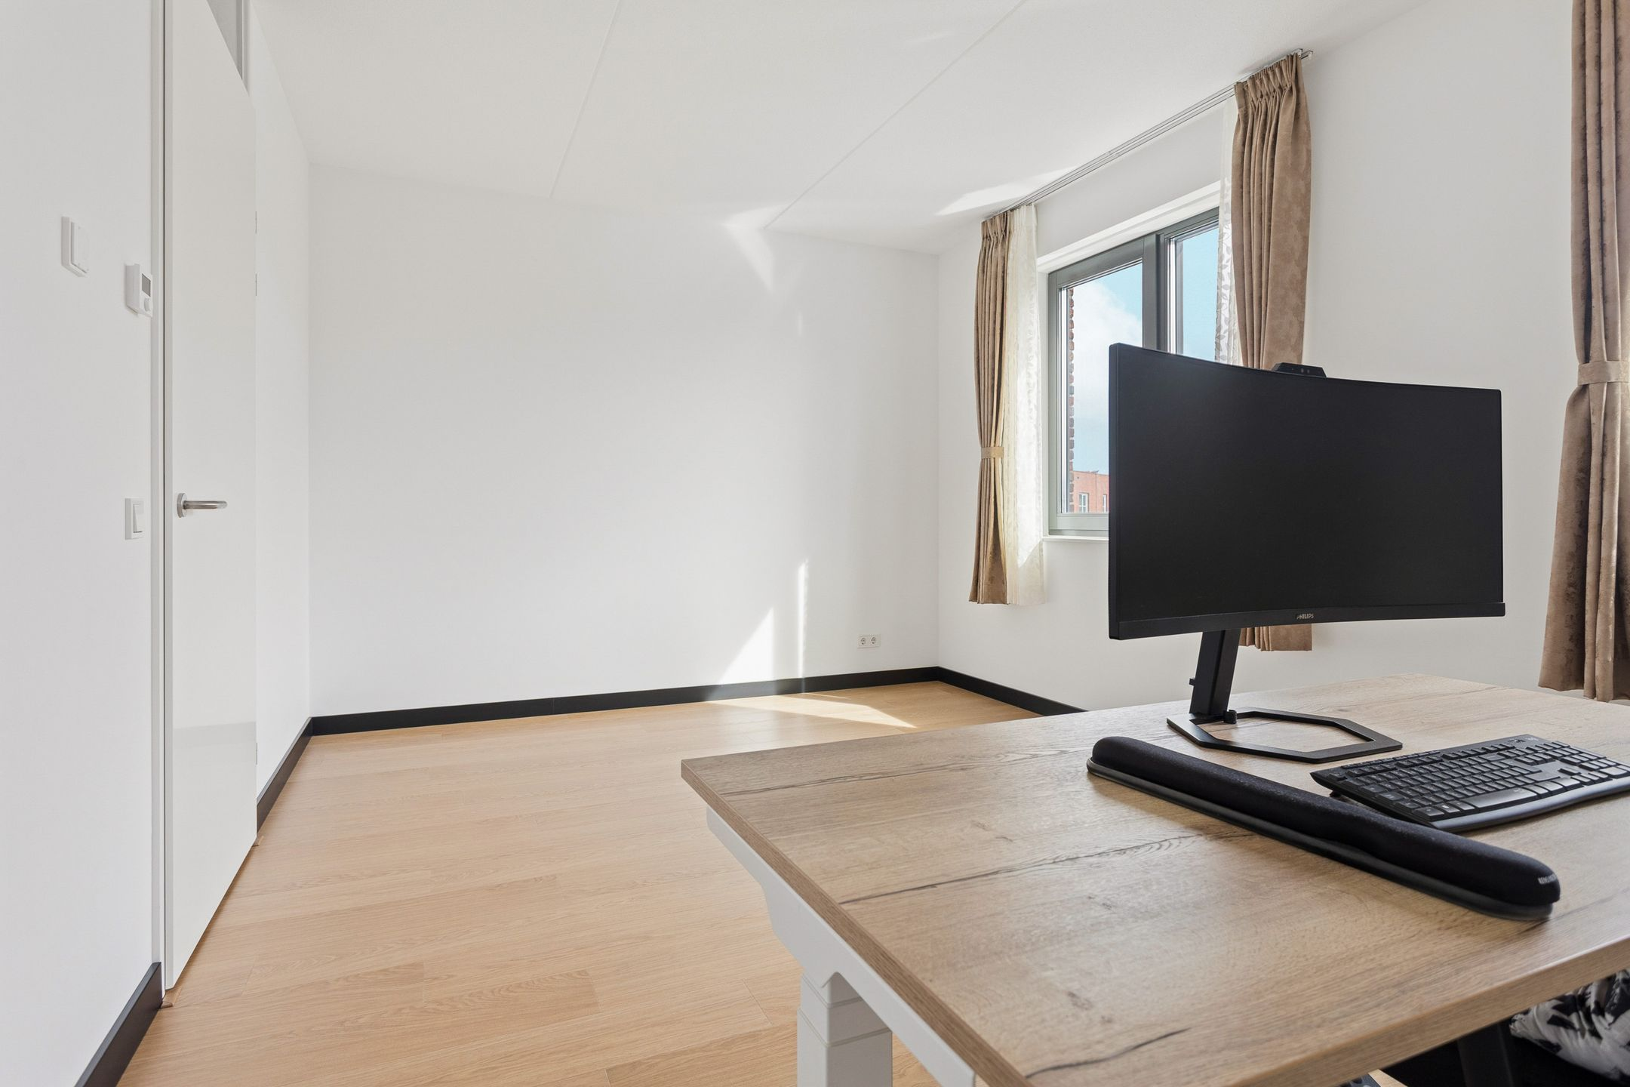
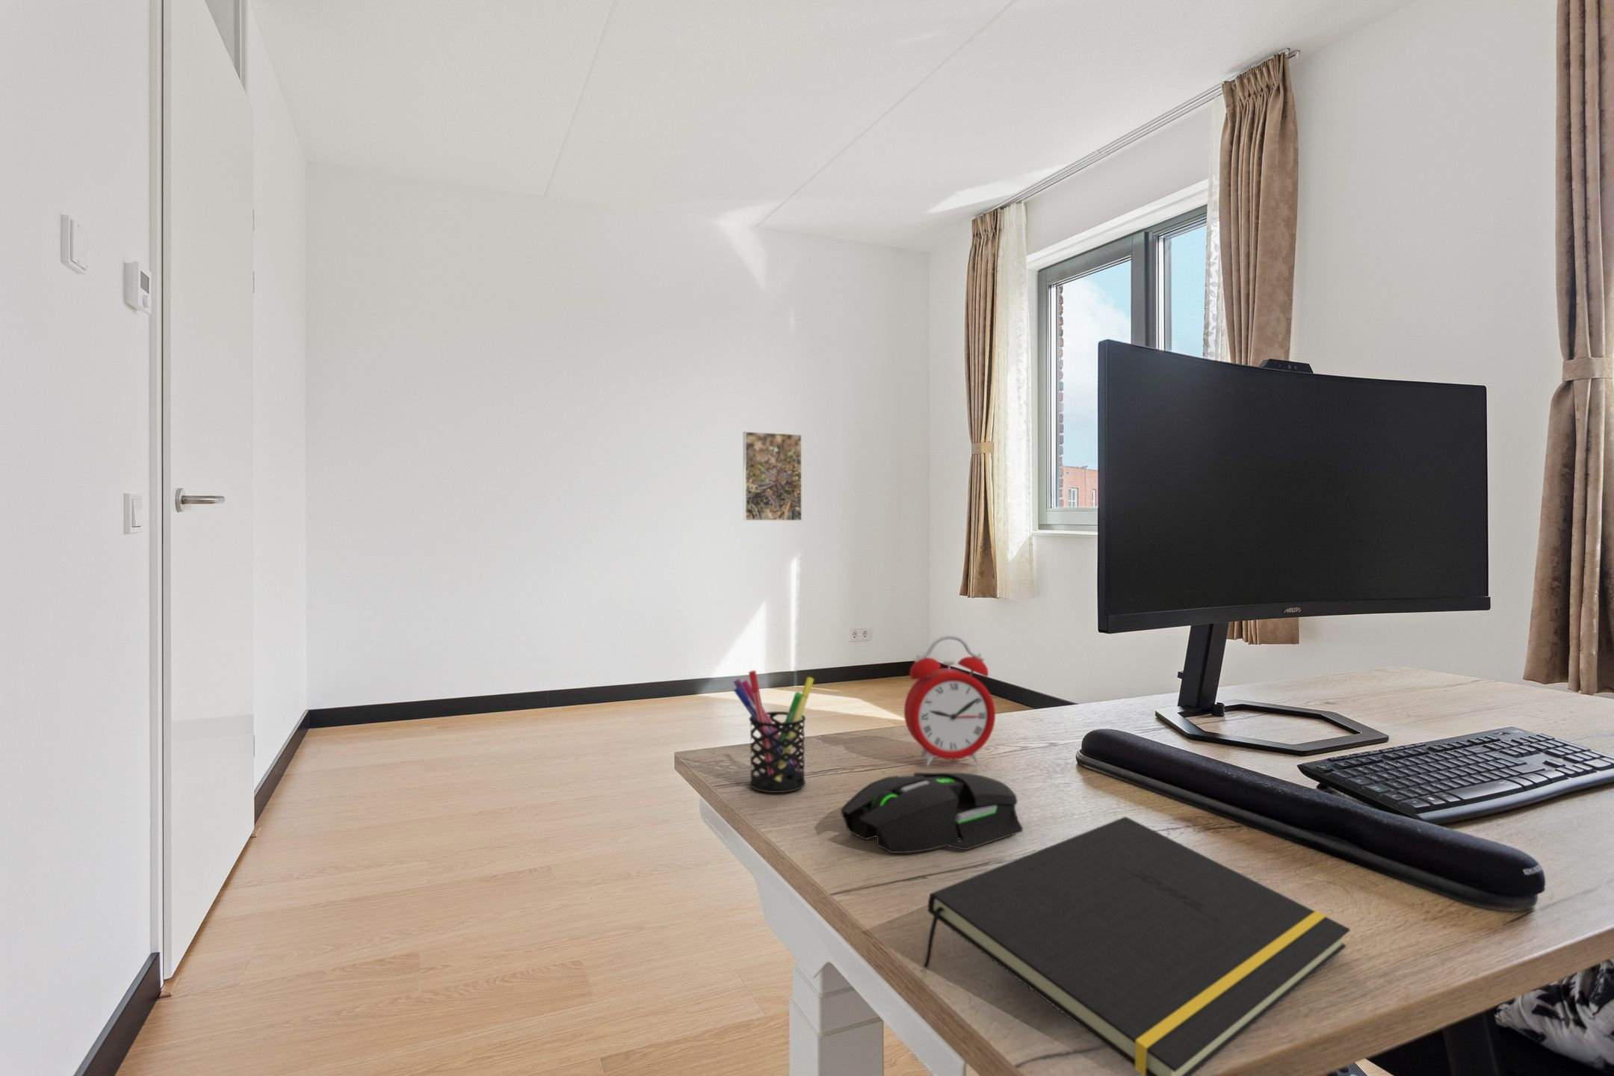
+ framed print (772, 477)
+ mouse (931, 803)
+ pen holder (778, 728)
+ alarm clock (949, 699)
+ notepad (1142, 921)
